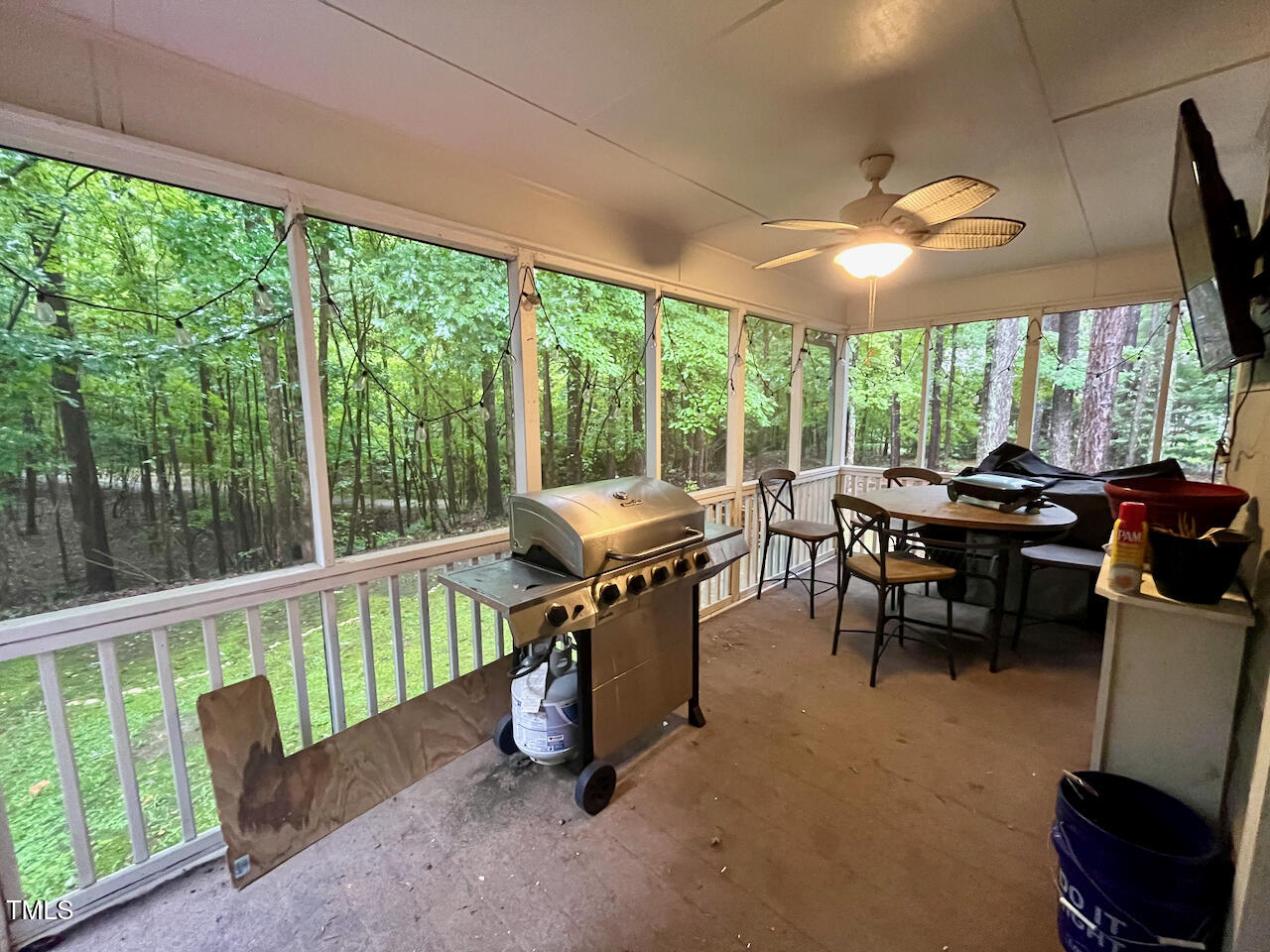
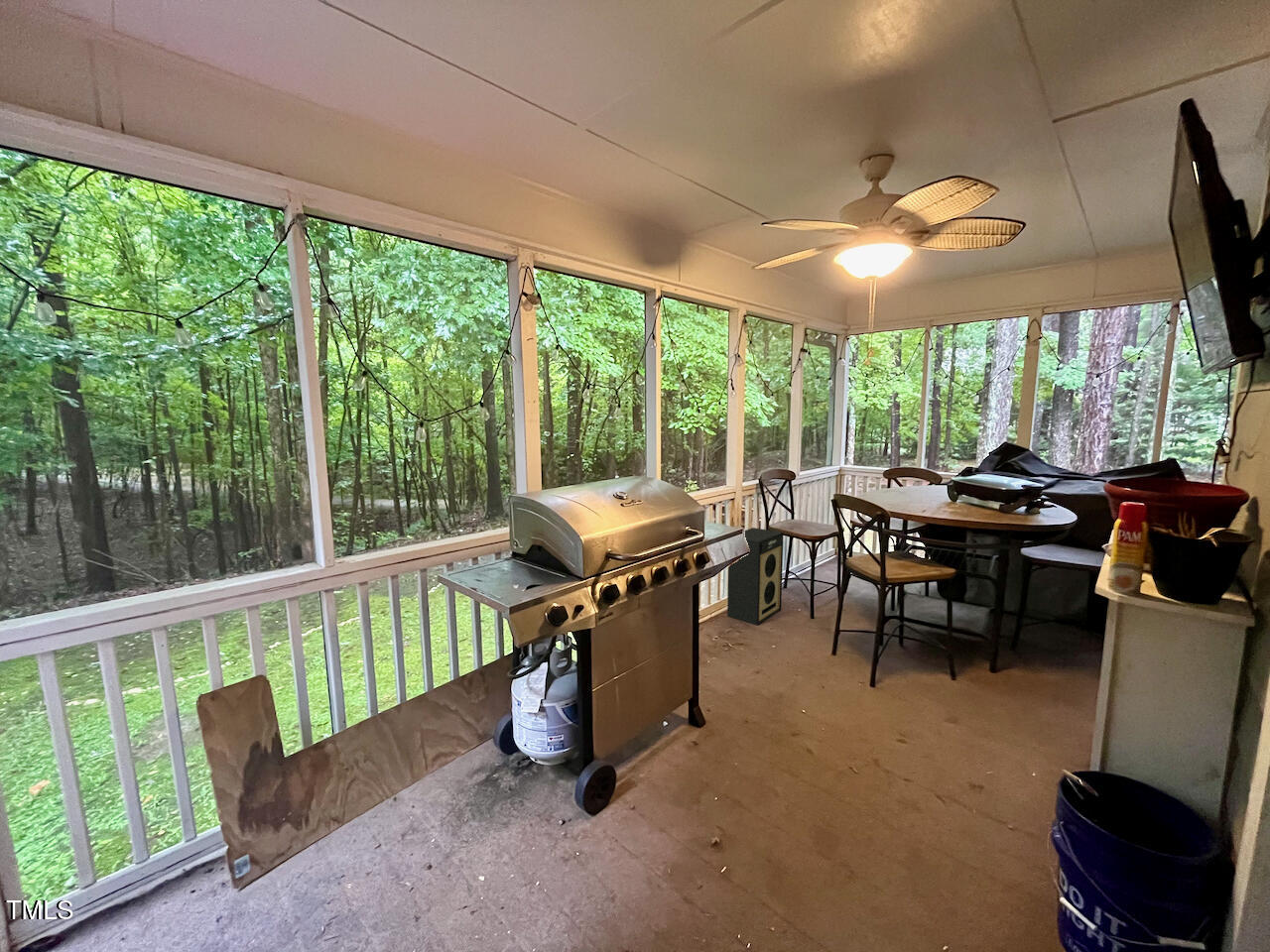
+ speaker (755, 573)
